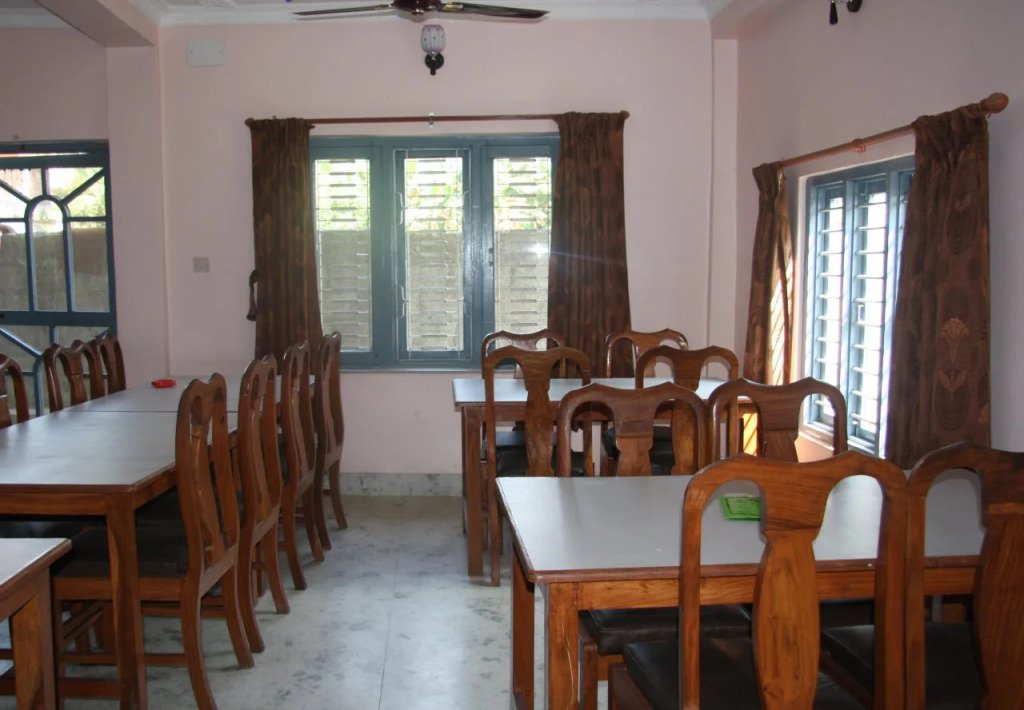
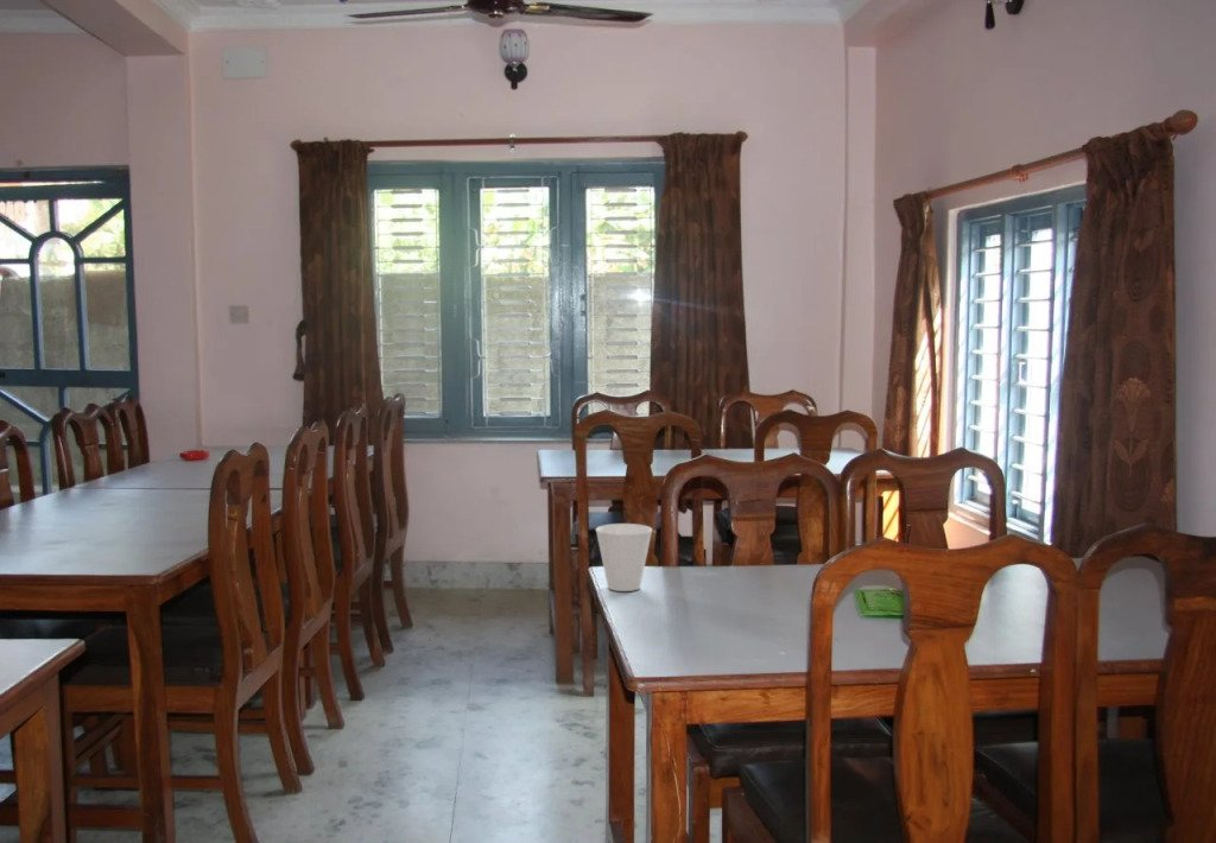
+ cup (623, 558)
